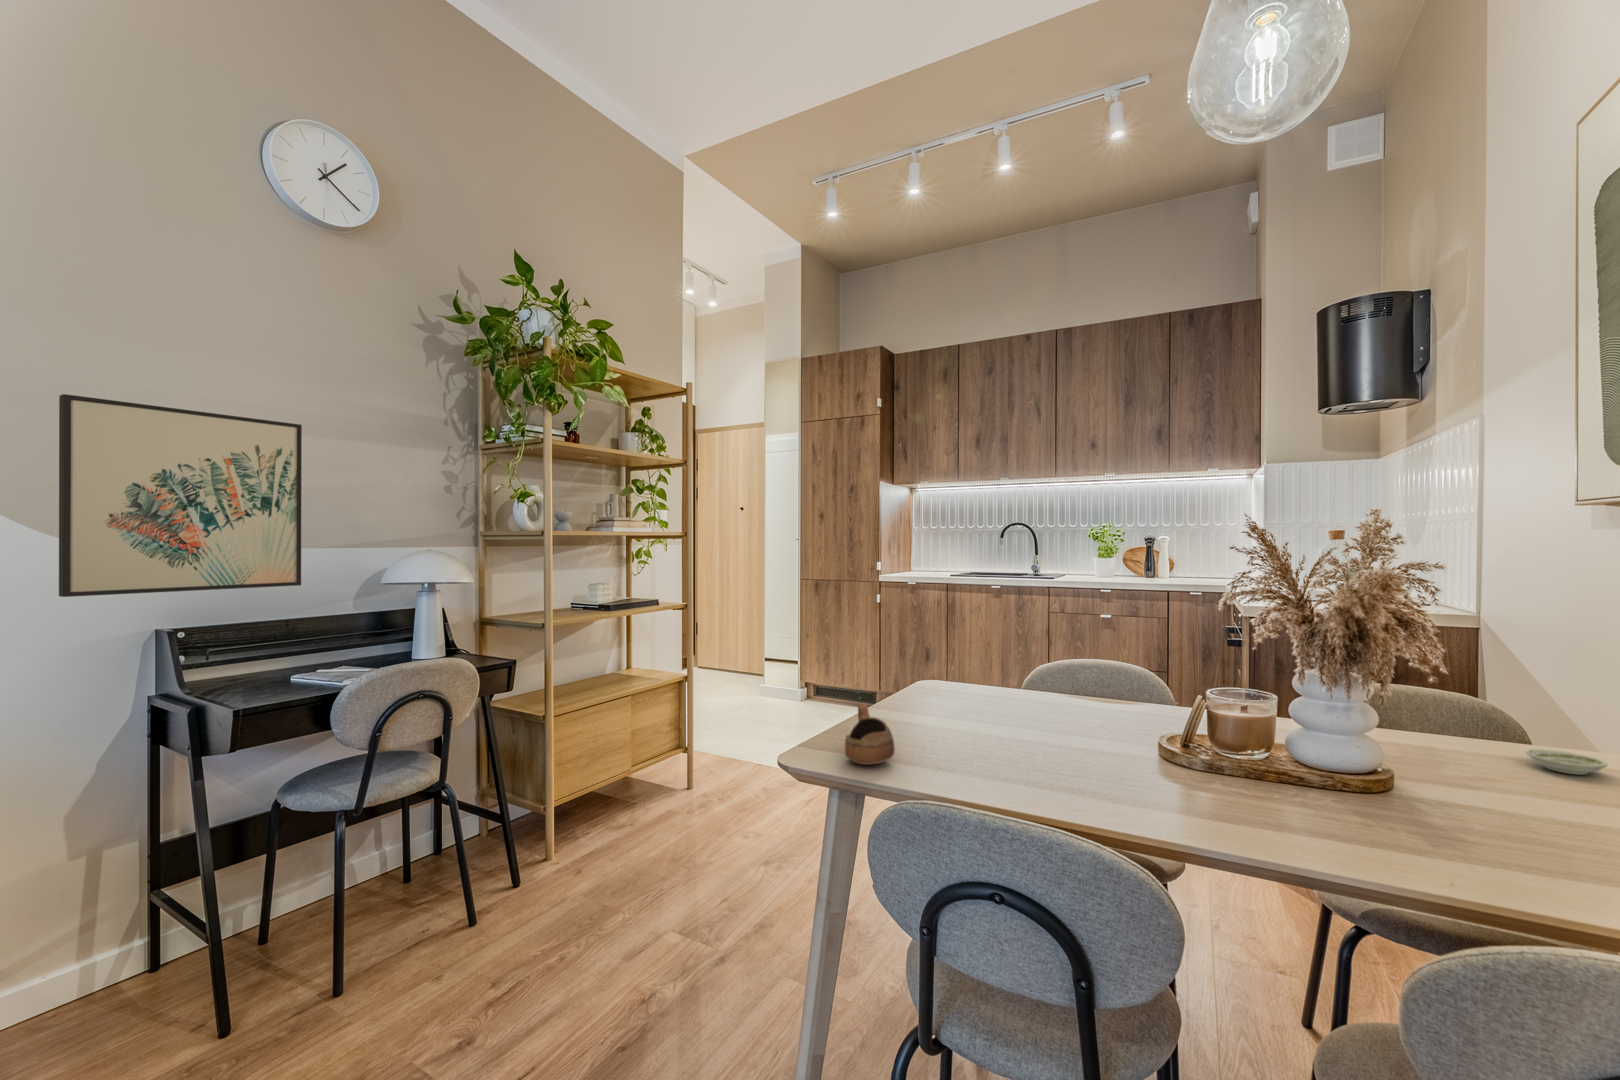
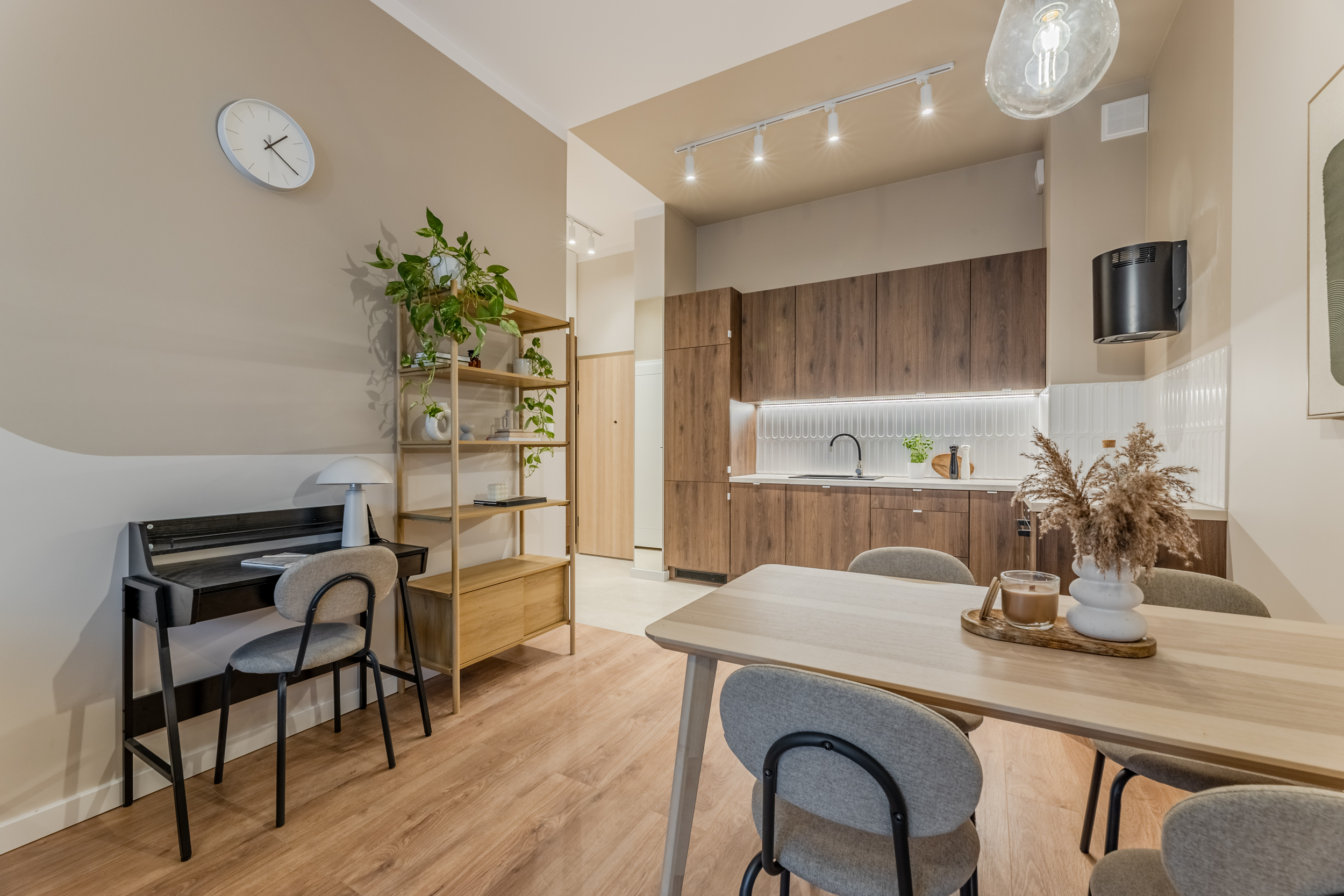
- cup (871, 735)
- saucer (1565, 763)
- wall art (193, 500)
